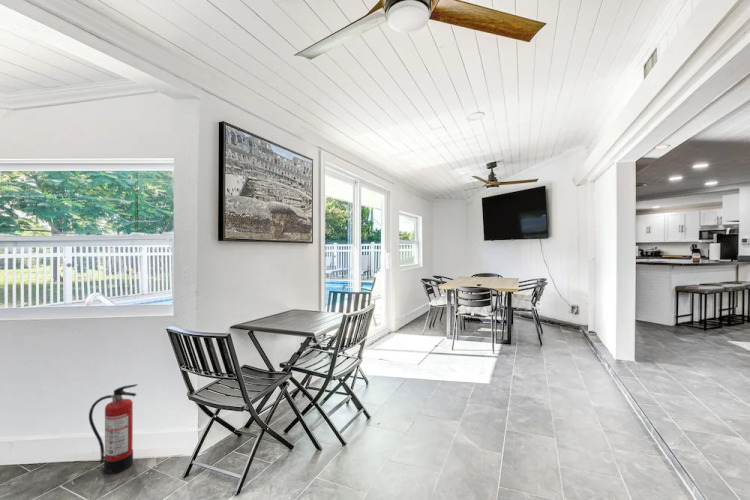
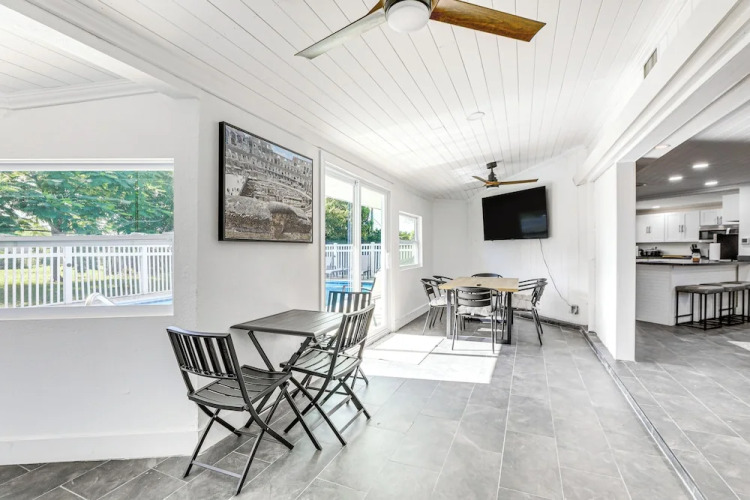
- fire extinguisher (112, 426)
